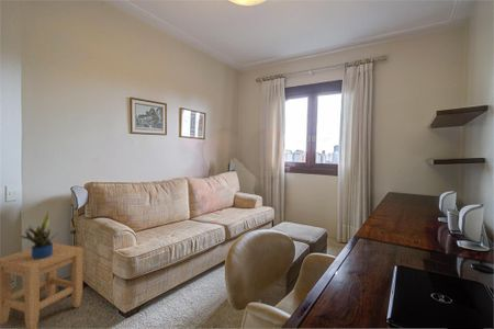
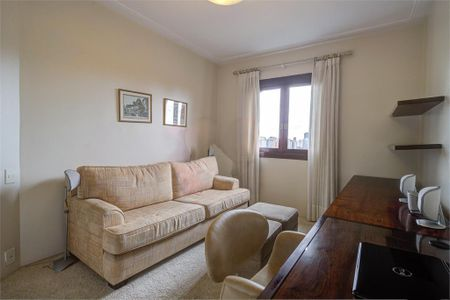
- stool (42, 283)
- potted plant (40, 234)
